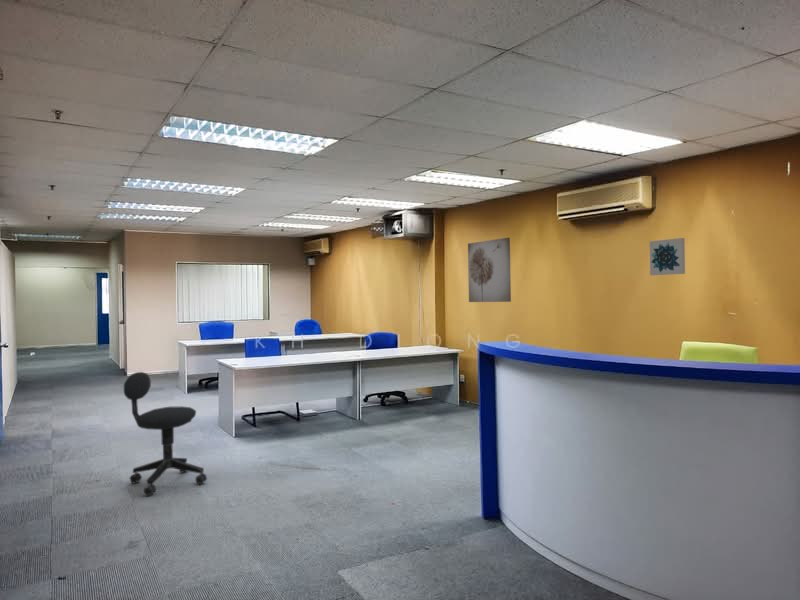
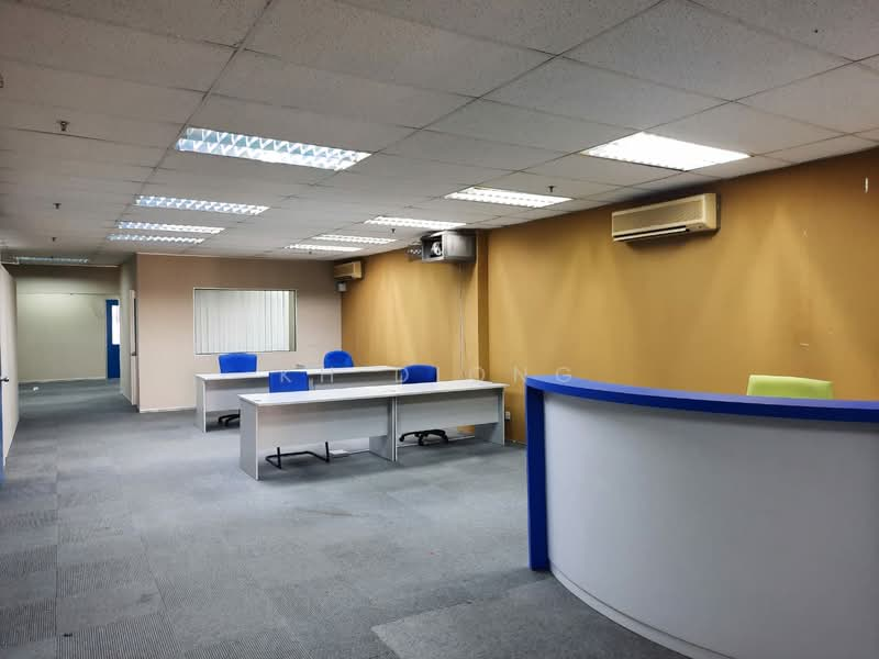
- office chair (167, 427)
- wall art (666, 257)
- wall art (488, 271)
